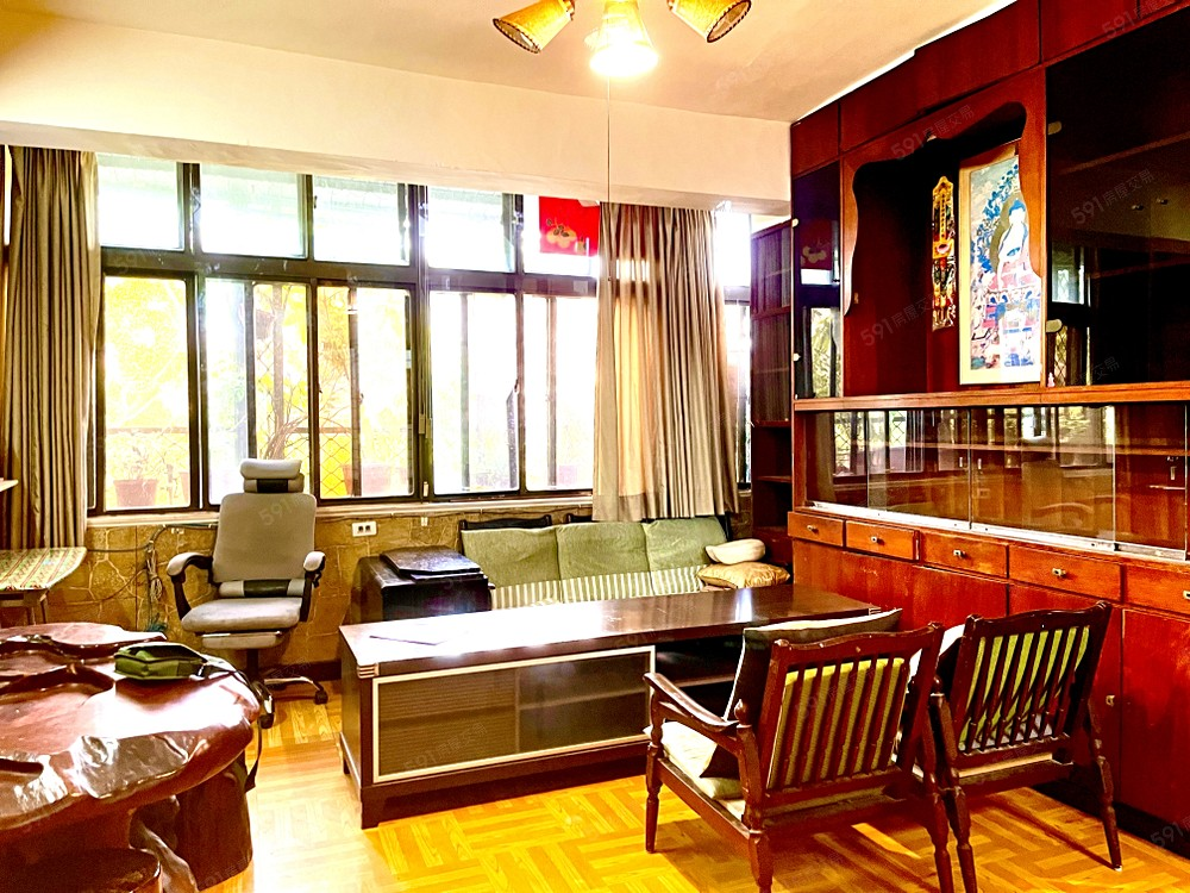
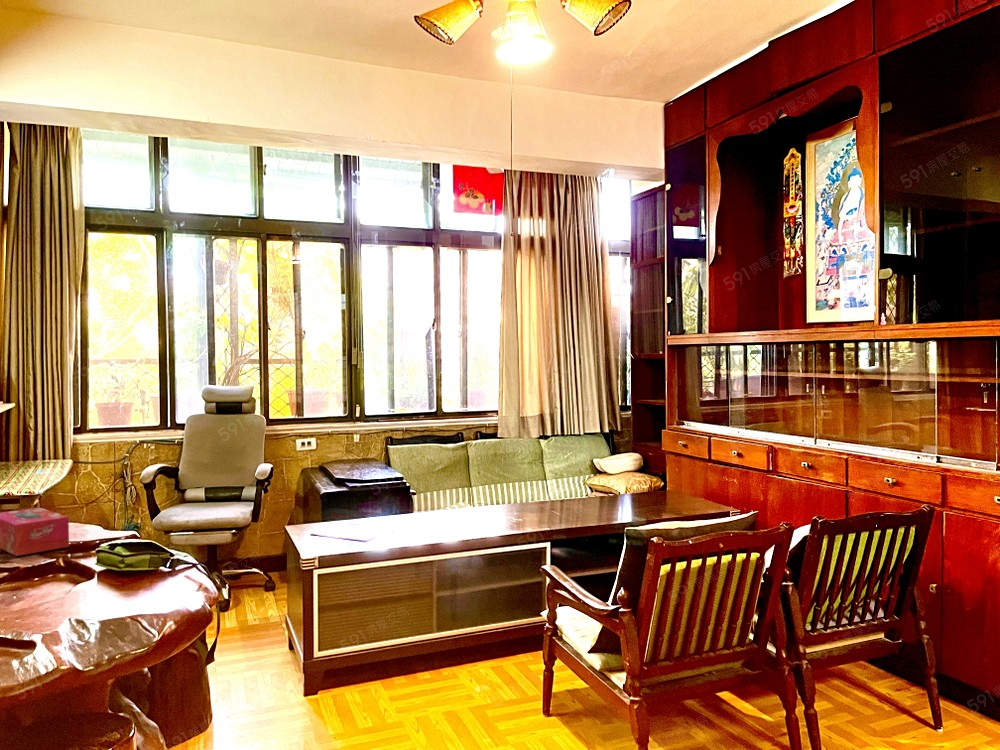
+ tissue box (28, 530)
